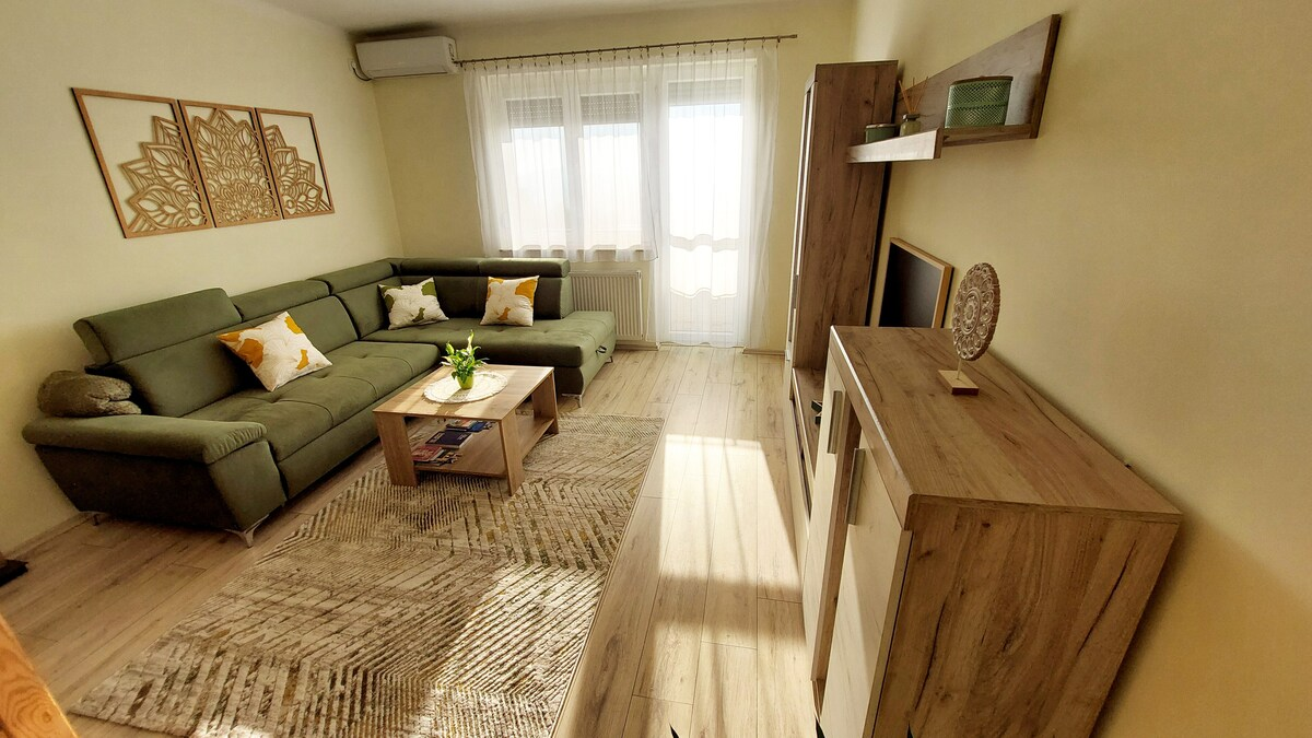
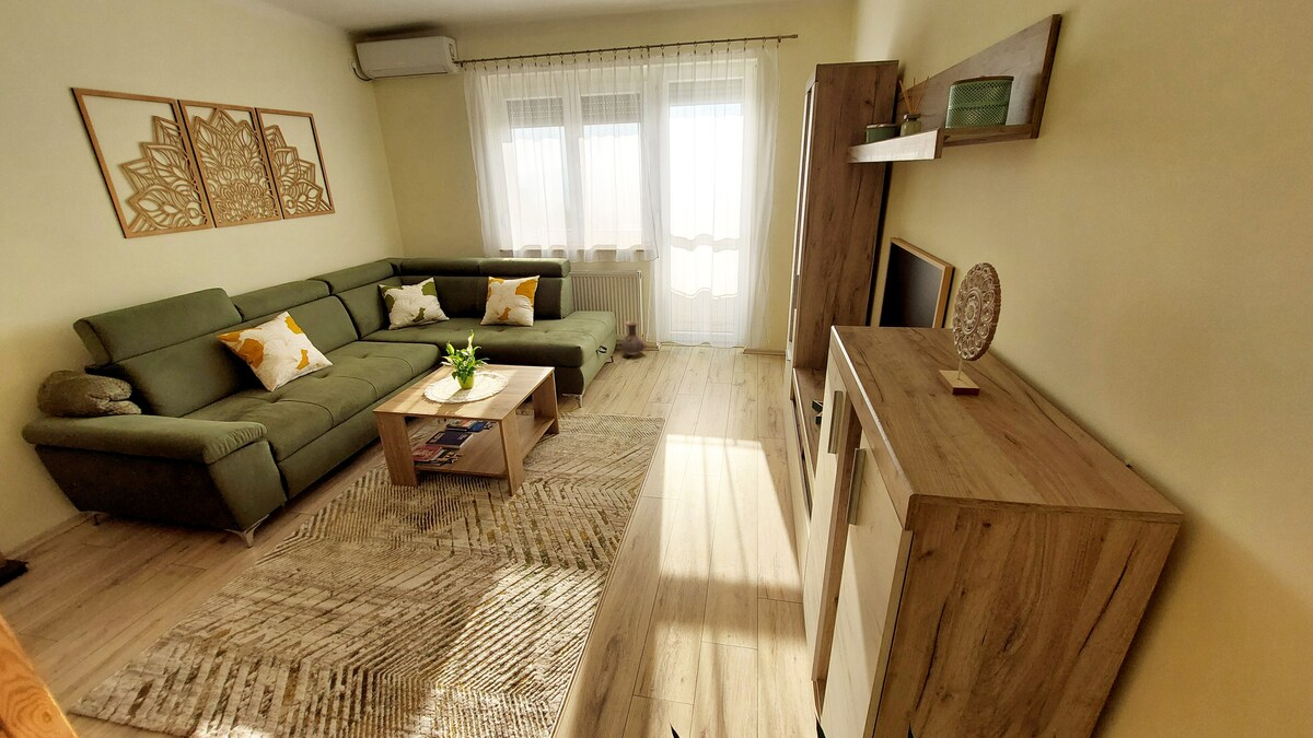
+ vase (632, 338)
